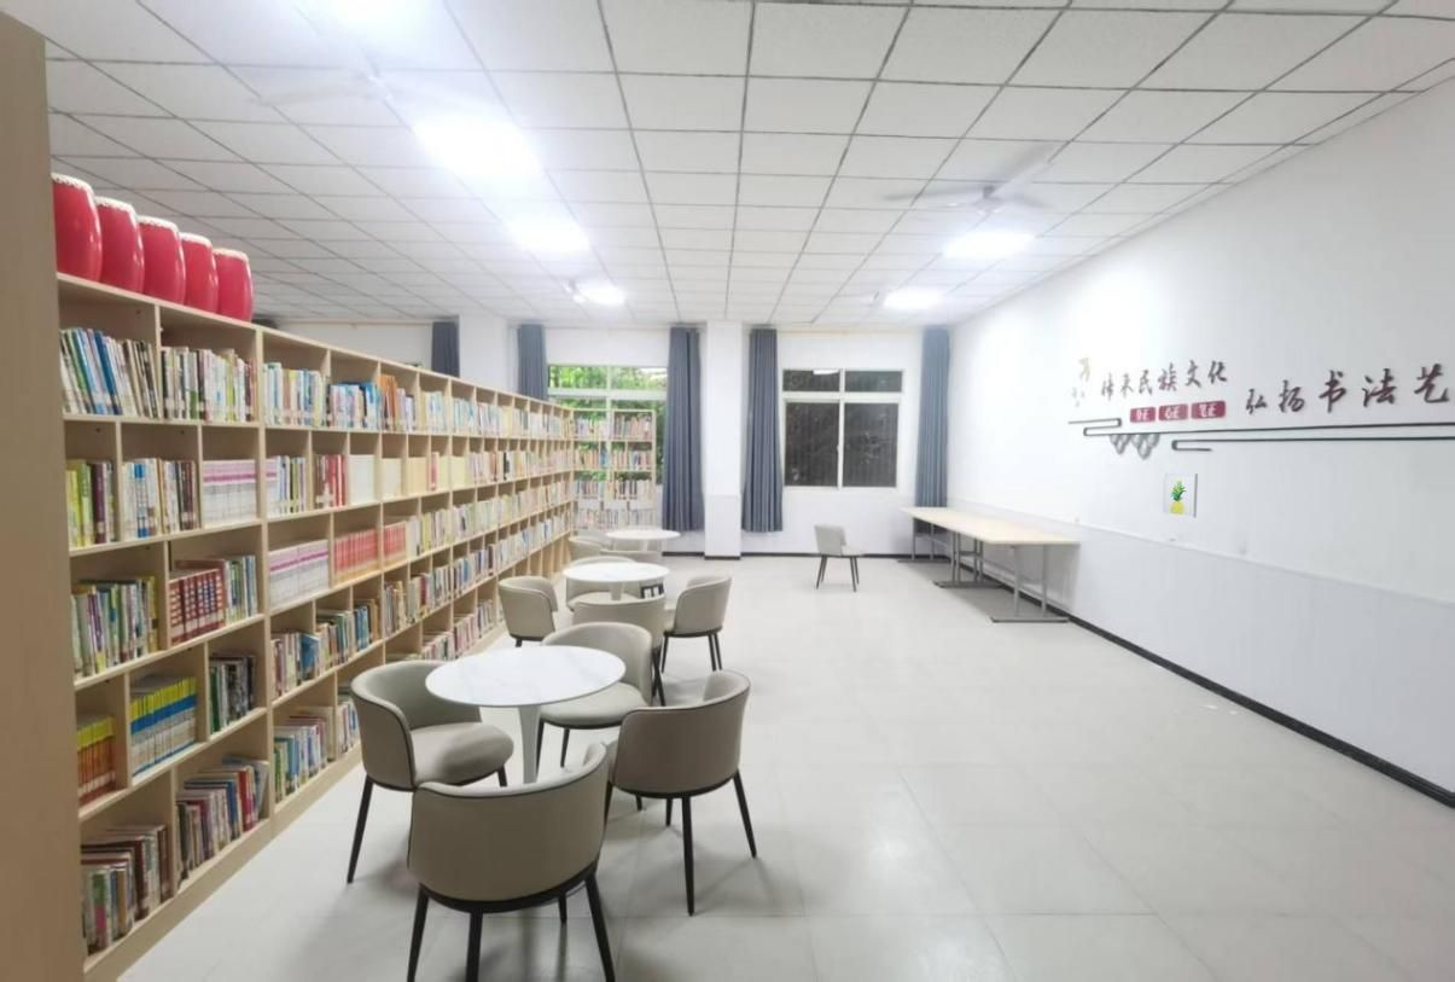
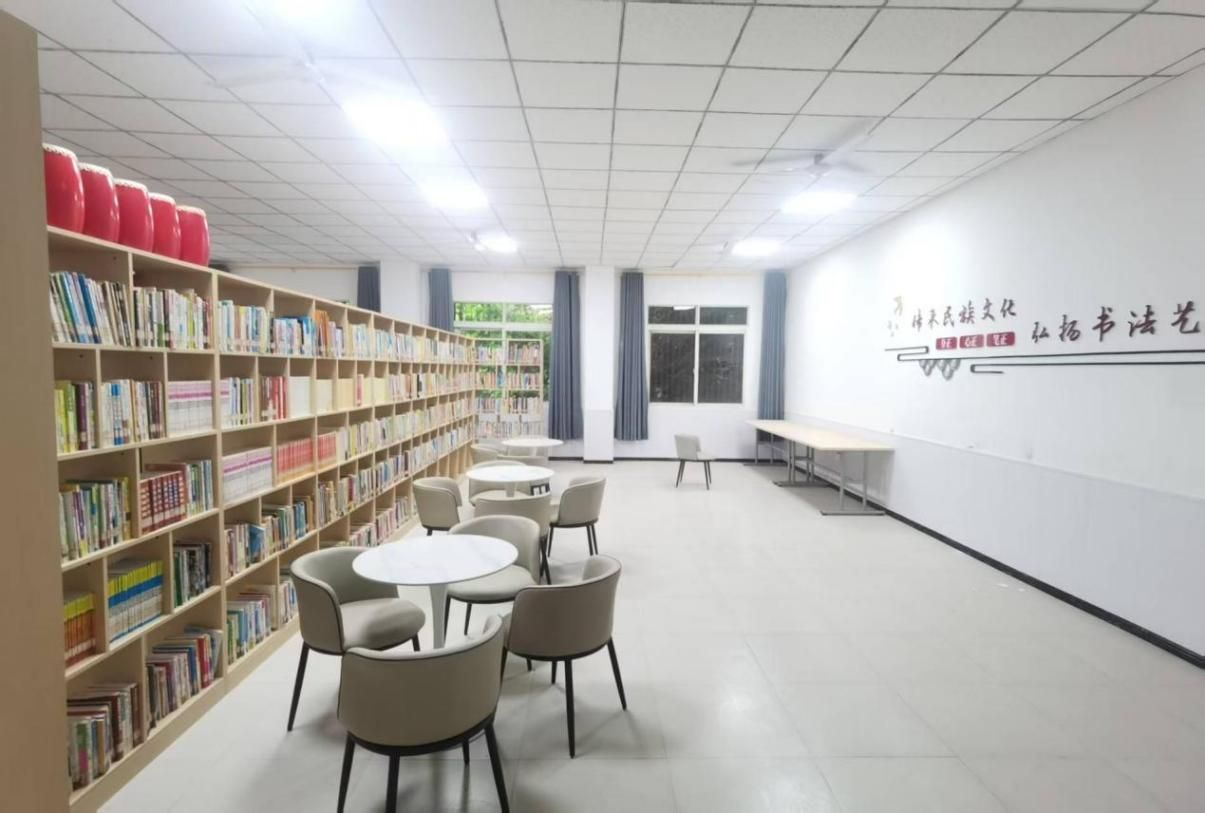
- wall art (1178, 494)
